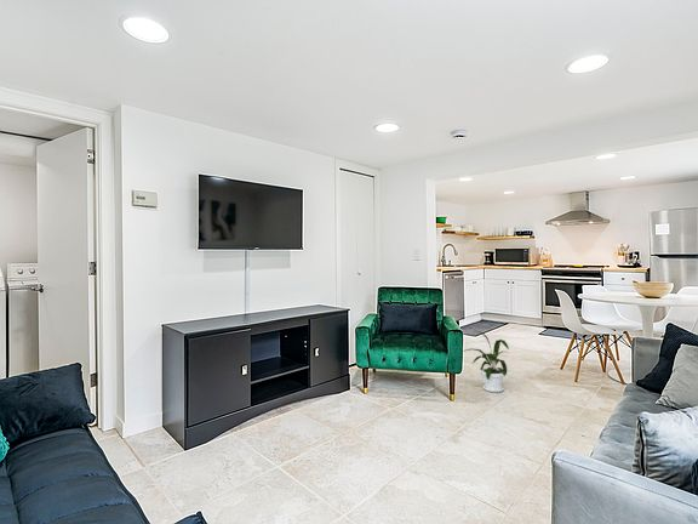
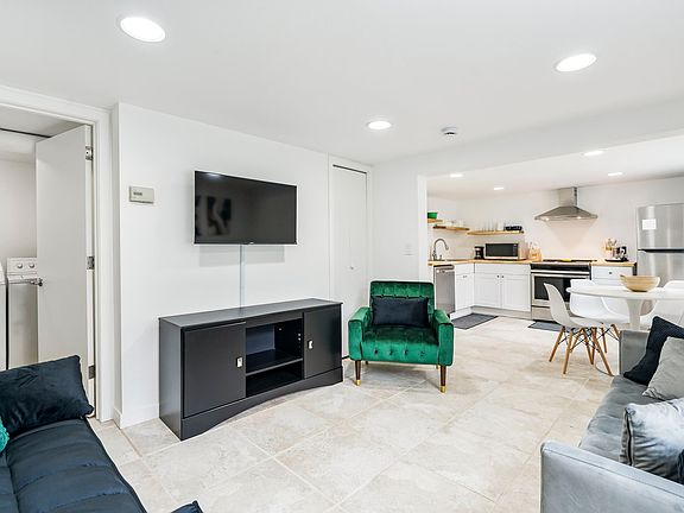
- house plant (491, 360)
